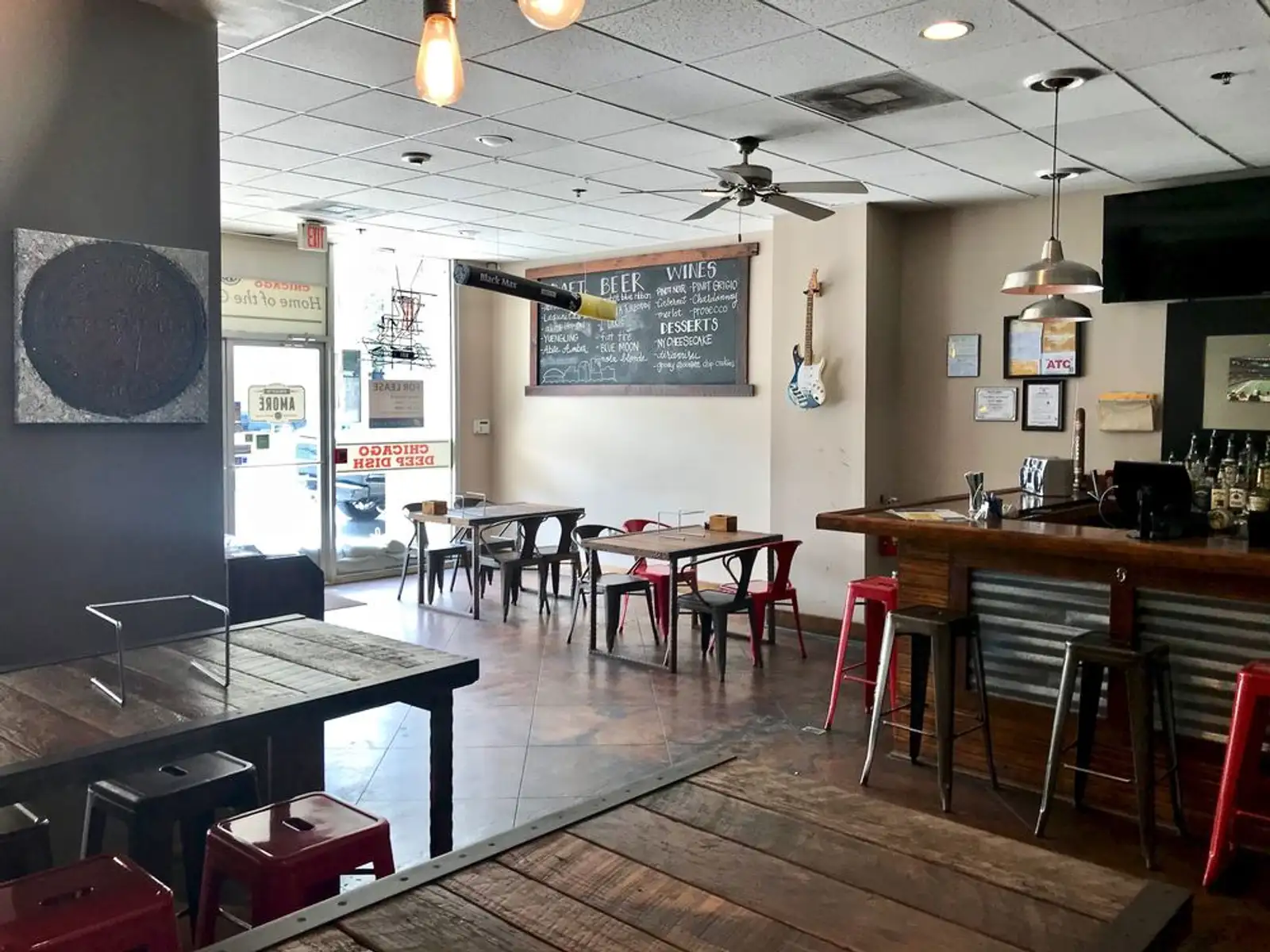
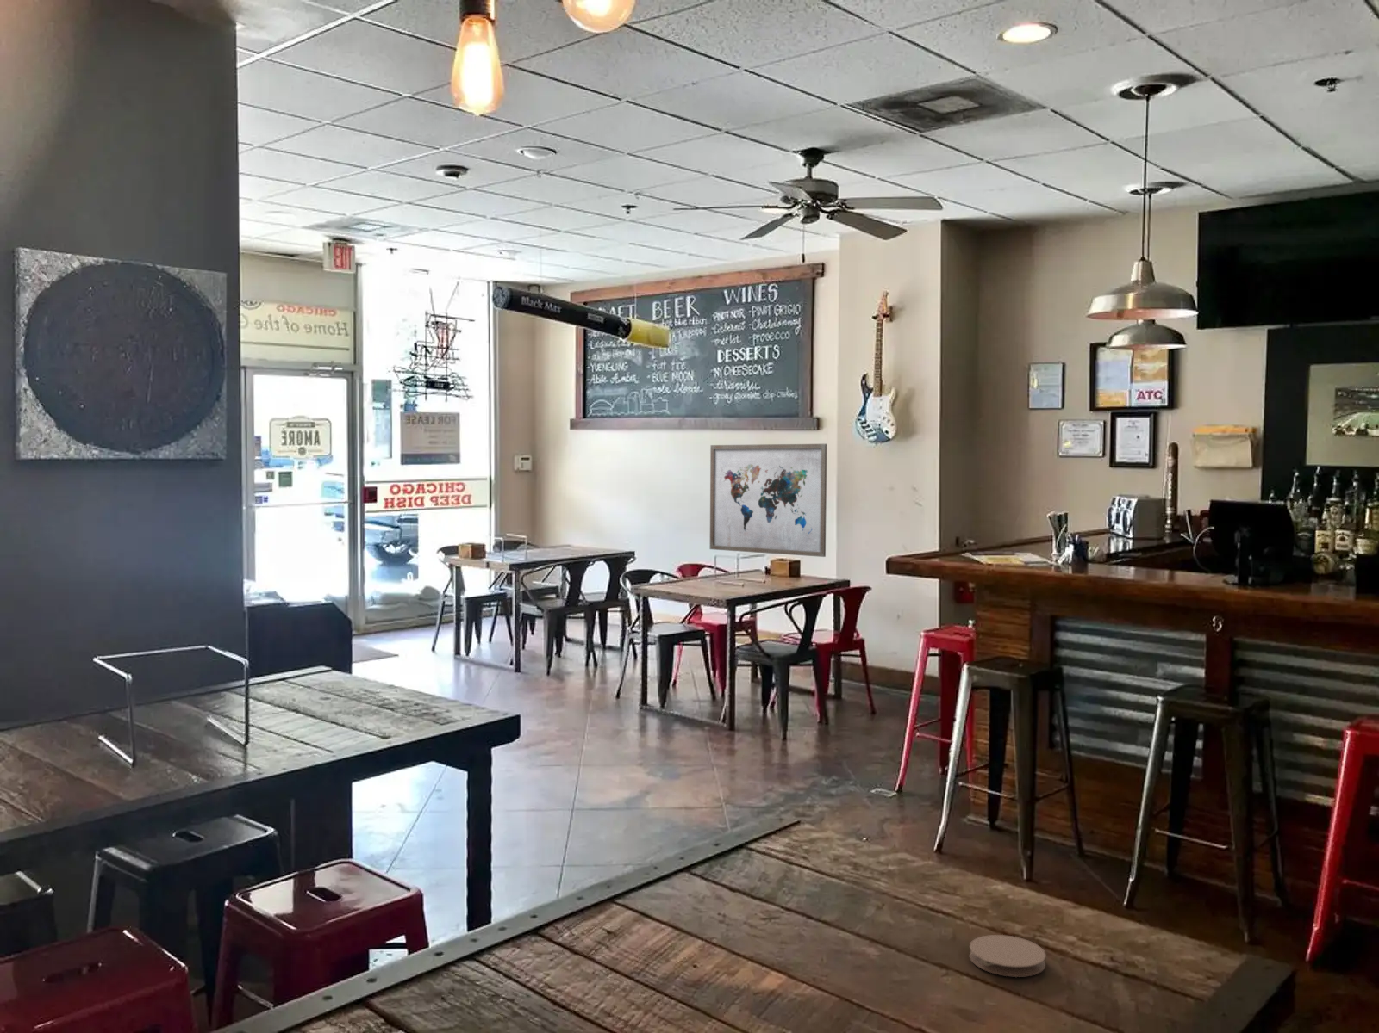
+ coaster (1007, 955)
+ wall art (766, 498)
